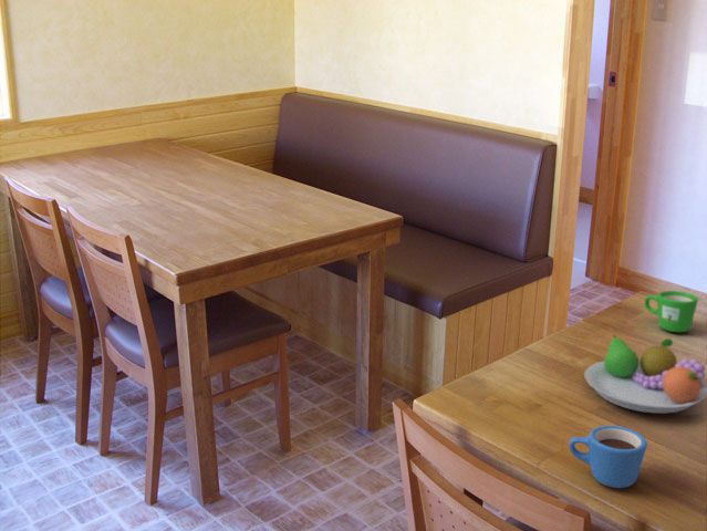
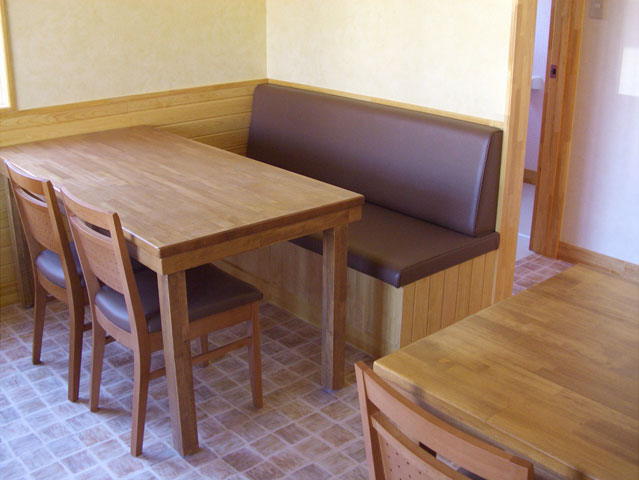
- mug (605, 457)
- mug (668, 310)
- fruit bowl (644, 368)
